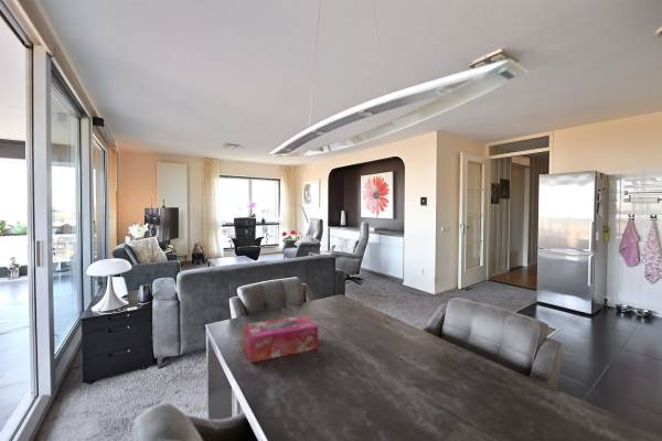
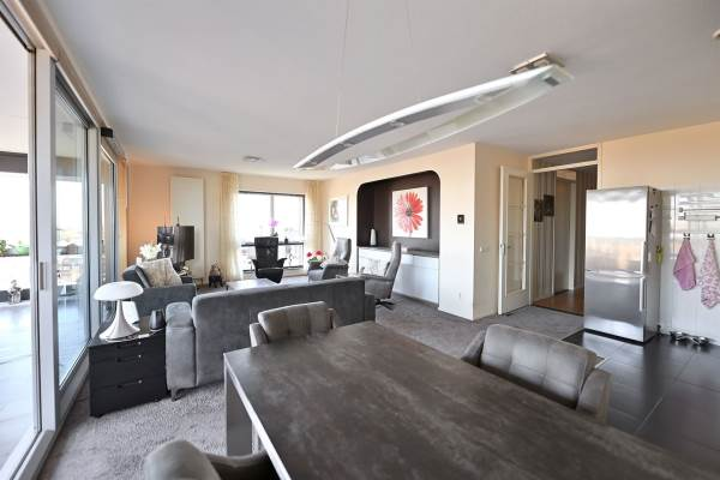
- tissue box (280, 336)
